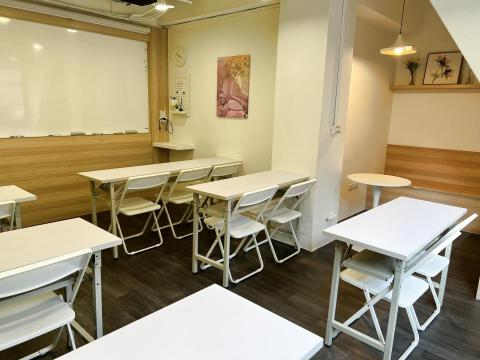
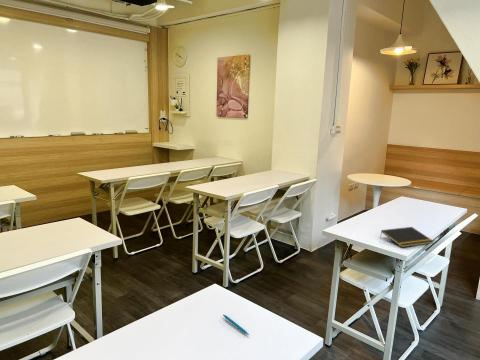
+ pen (235, 324)
+ notepad (407, 236)
